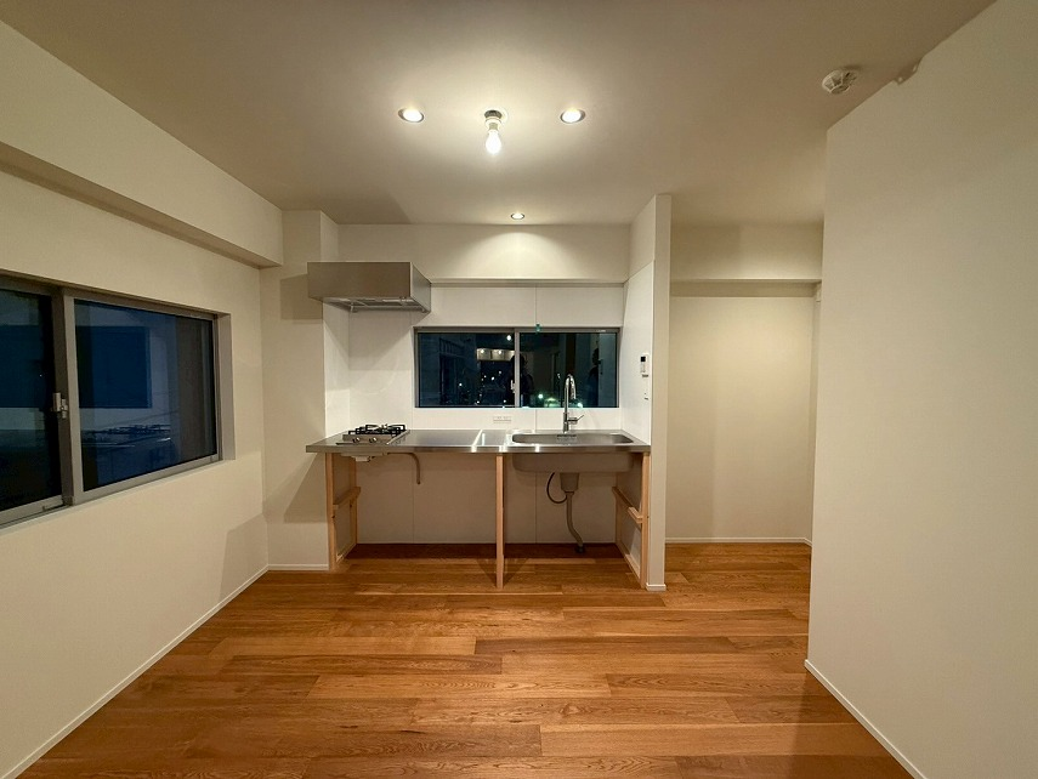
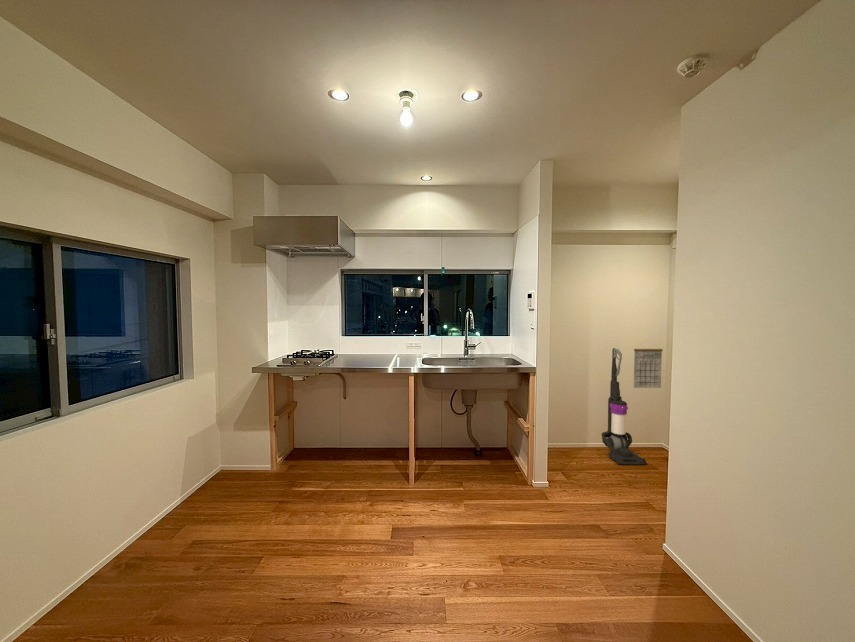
+ vacuum cleaner (621, 403)
+ calendar (647, 363)
